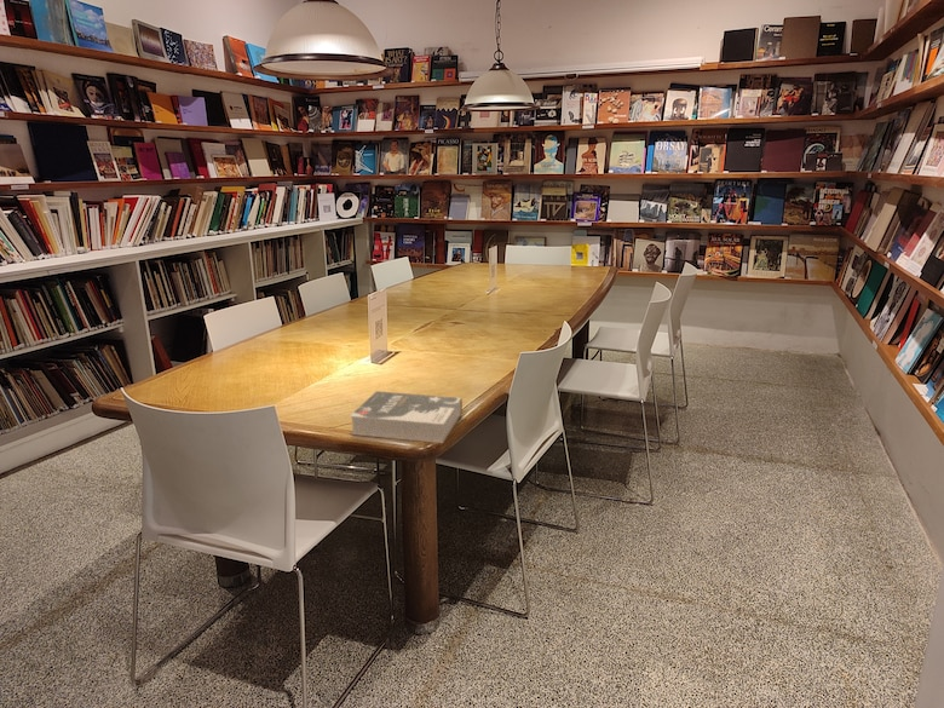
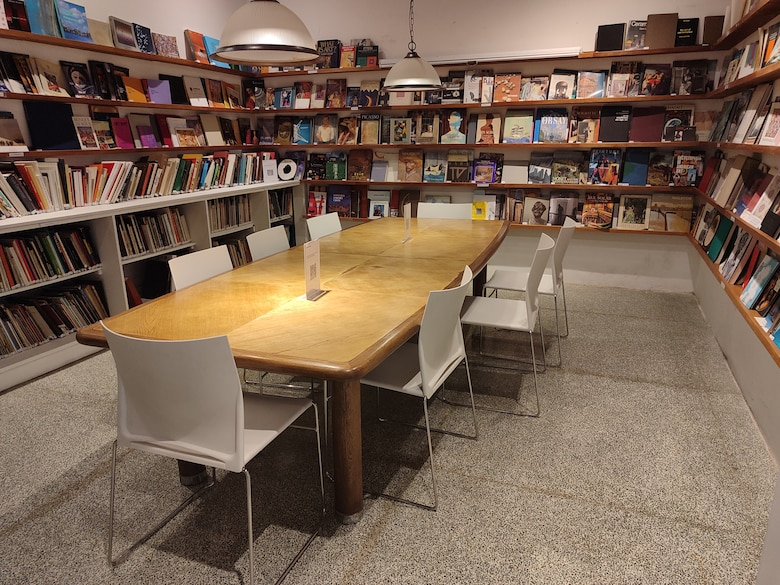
- book (408, 415)
